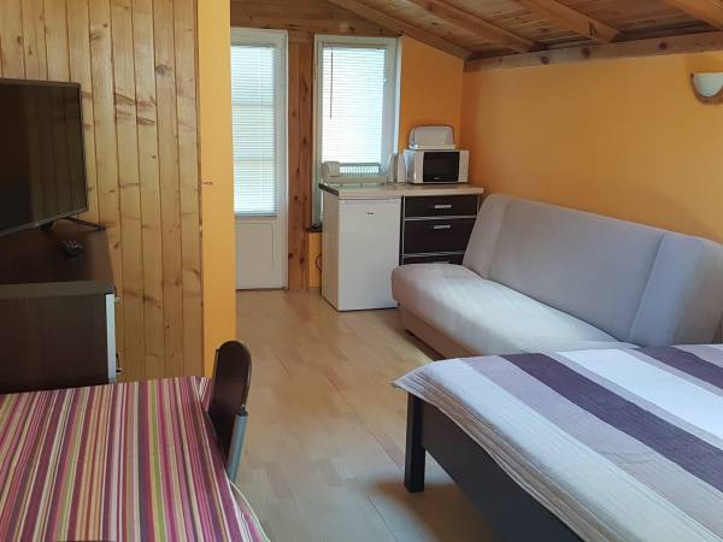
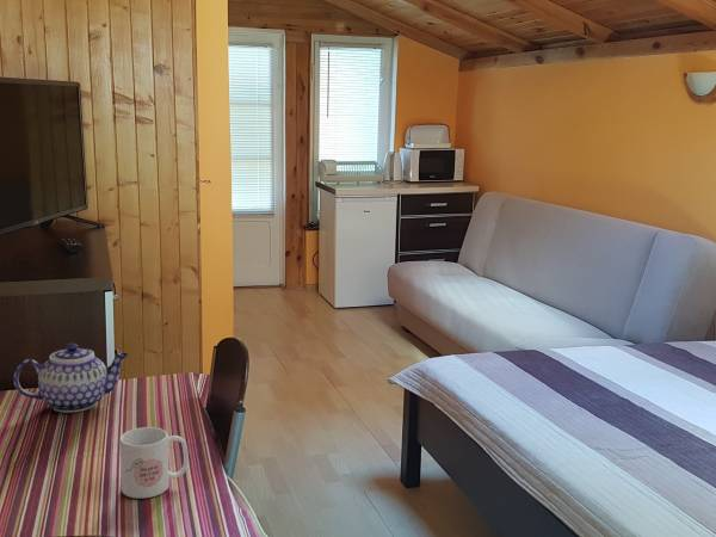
+ mug (154, 459)
+ teapot (73, 374)
